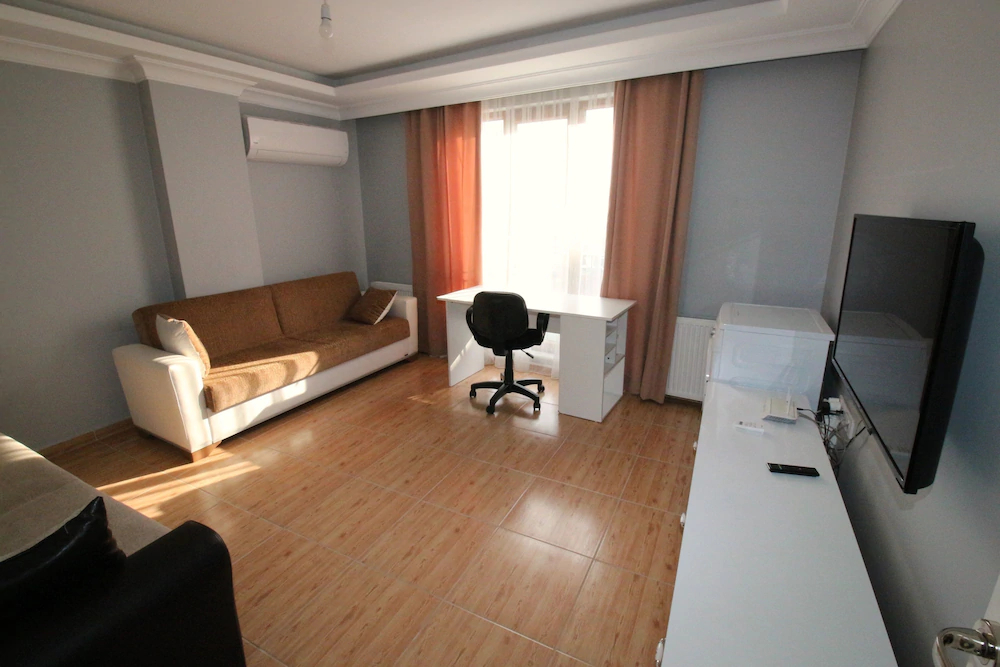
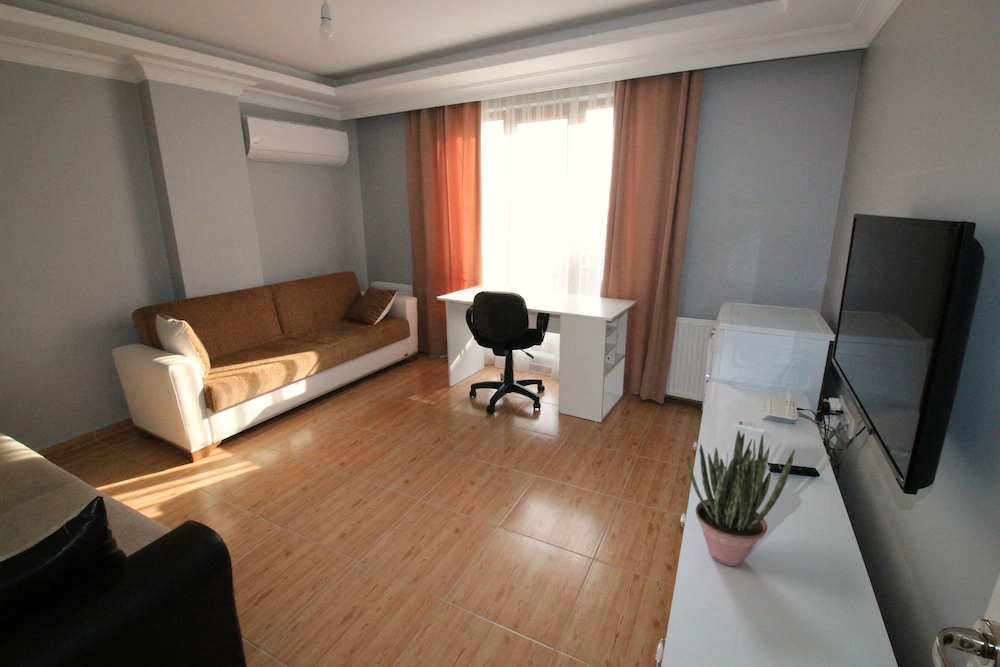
+ potted plant (734, 494)
